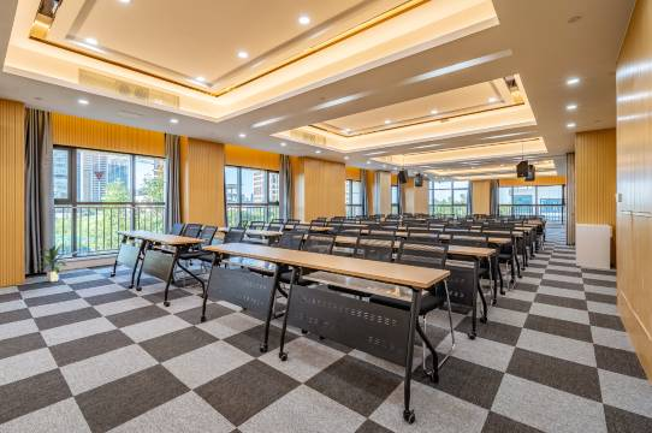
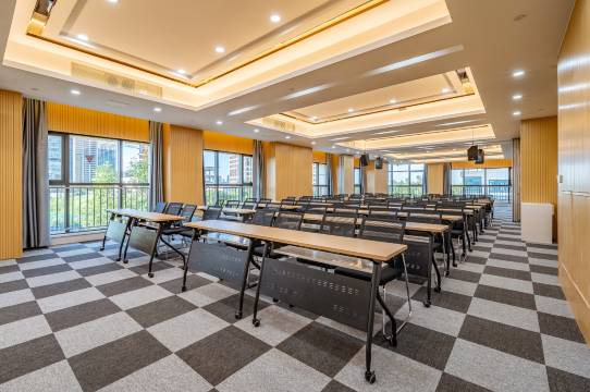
- indoor plant (52, 262)
